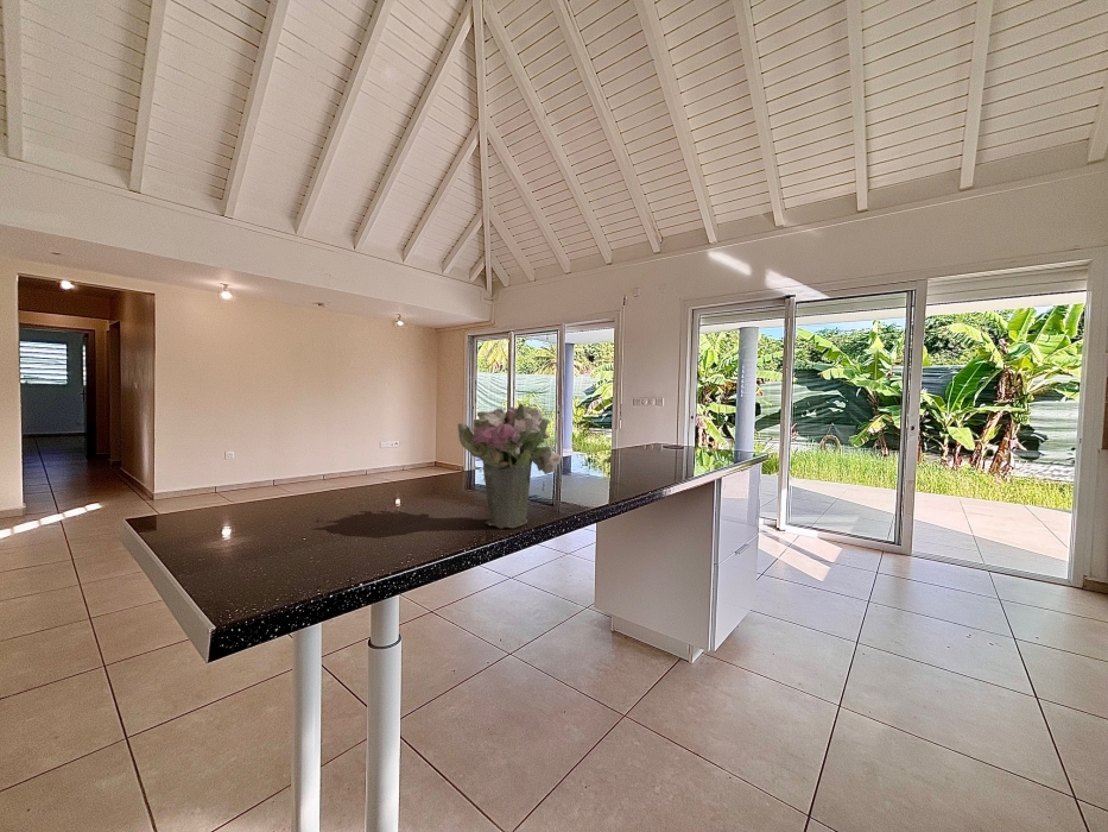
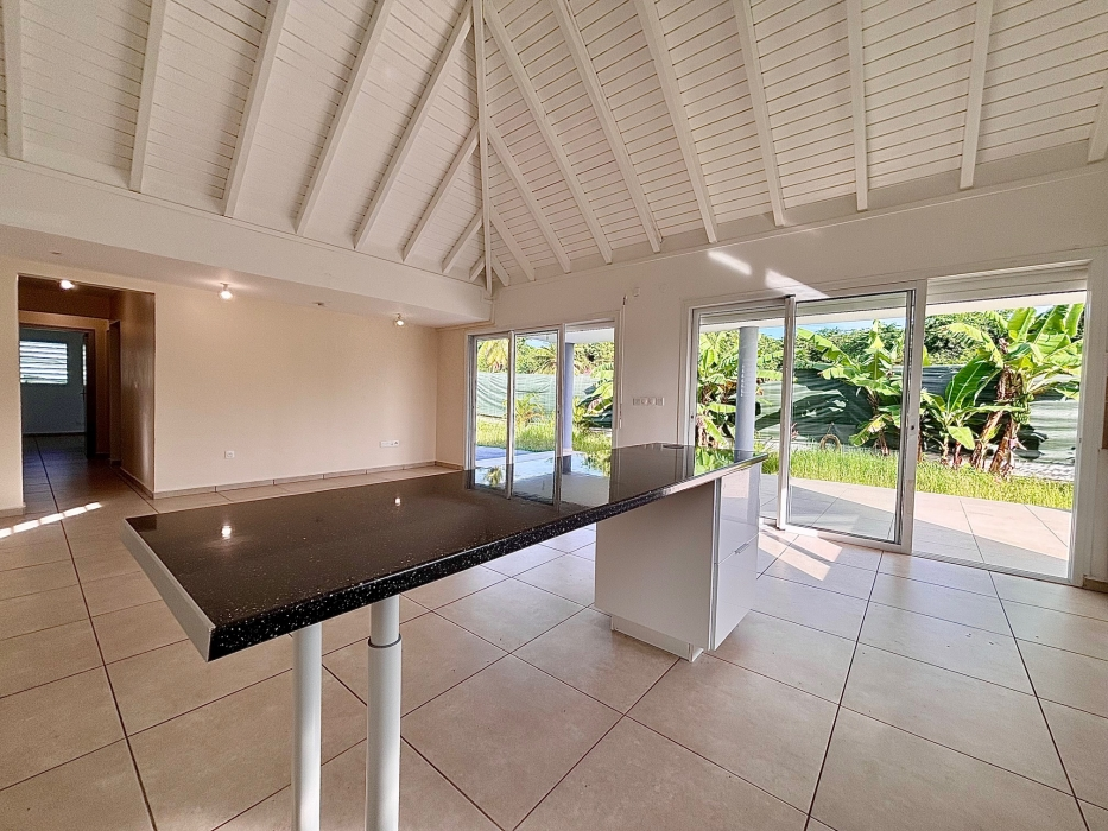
- flower bouquet (511, 462)
